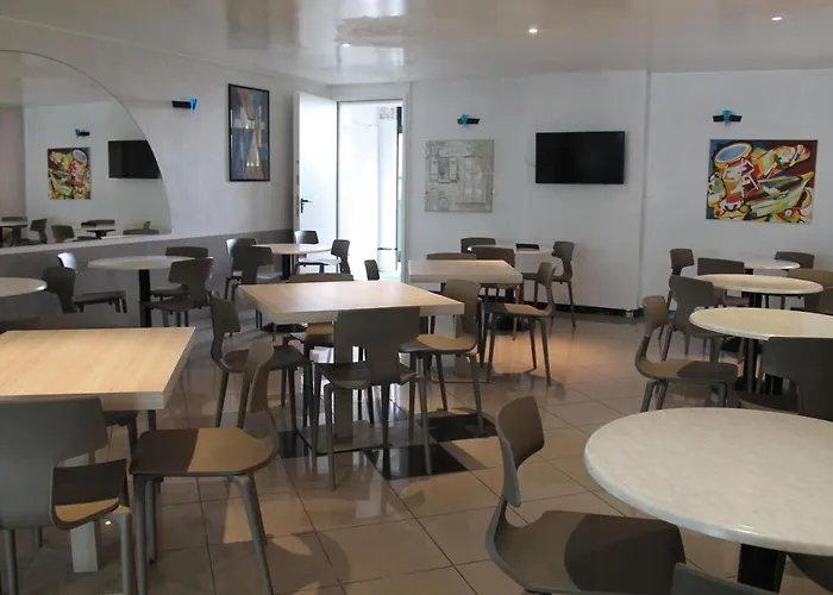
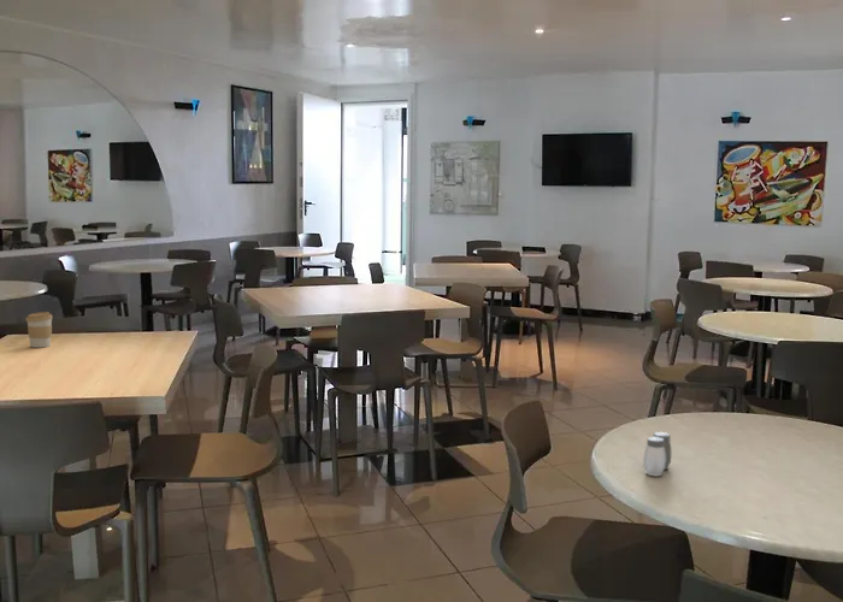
+ coffee cup (39, 329)
+ salt and pepper shaker (658, 453)
